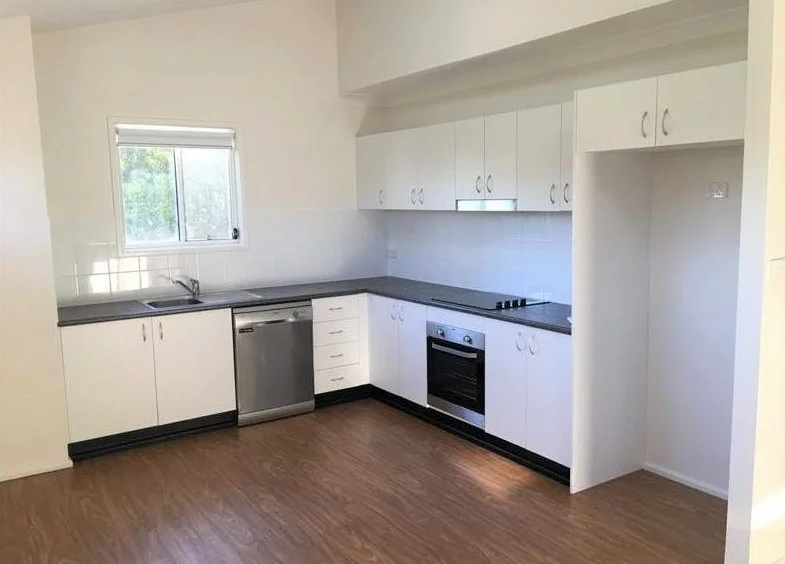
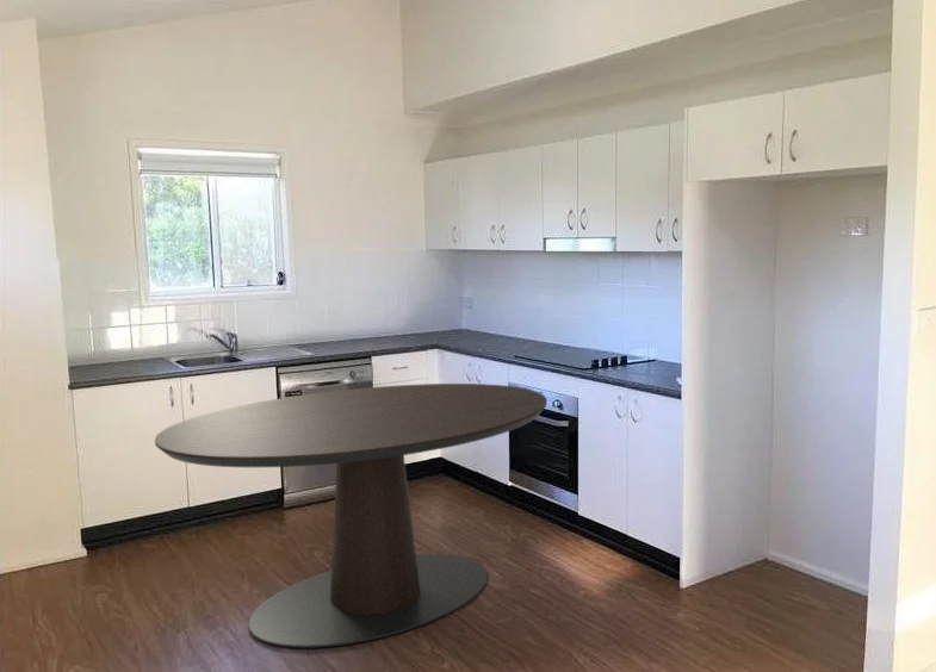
+ dining table (372, 504)
